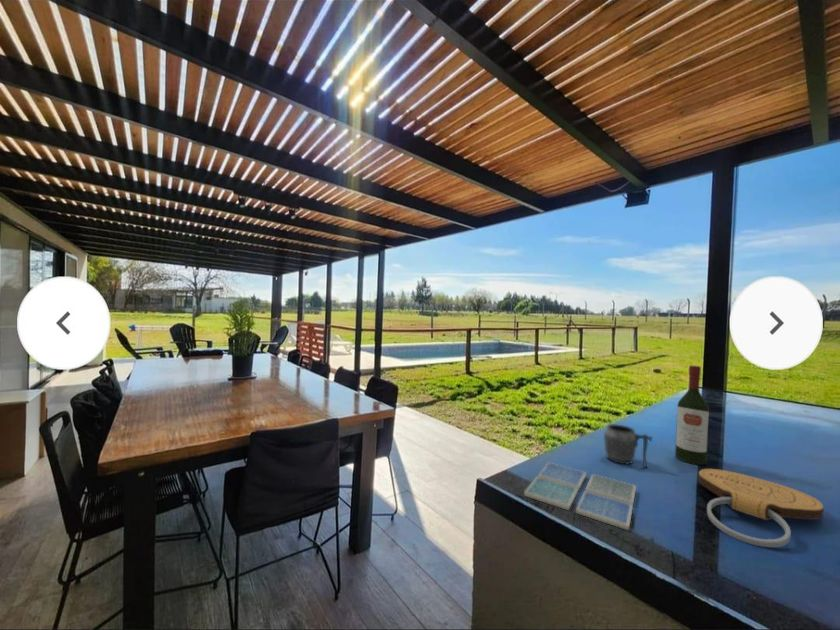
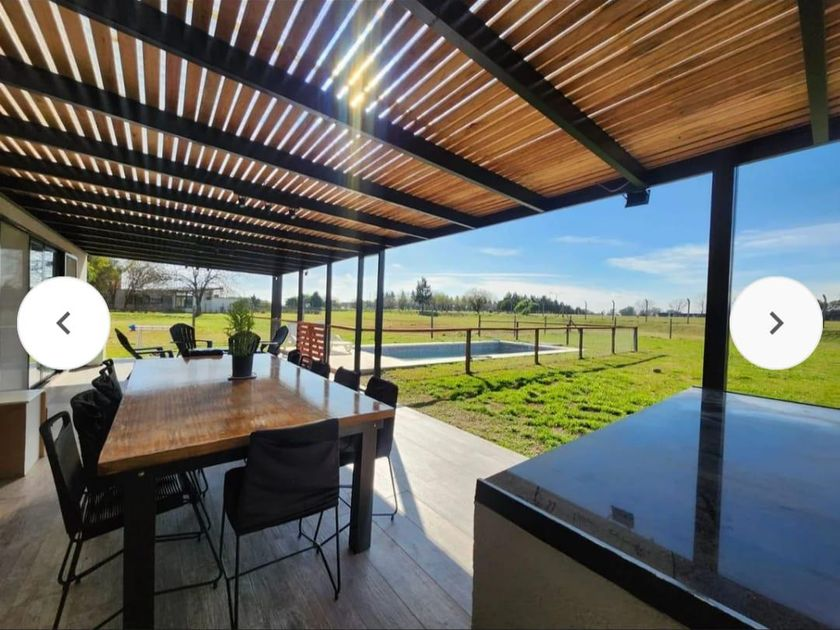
- drink coaster (579, 488)
- key chain (752, 499)
- wine bottle (692, 412)
- mug (627, 445)
